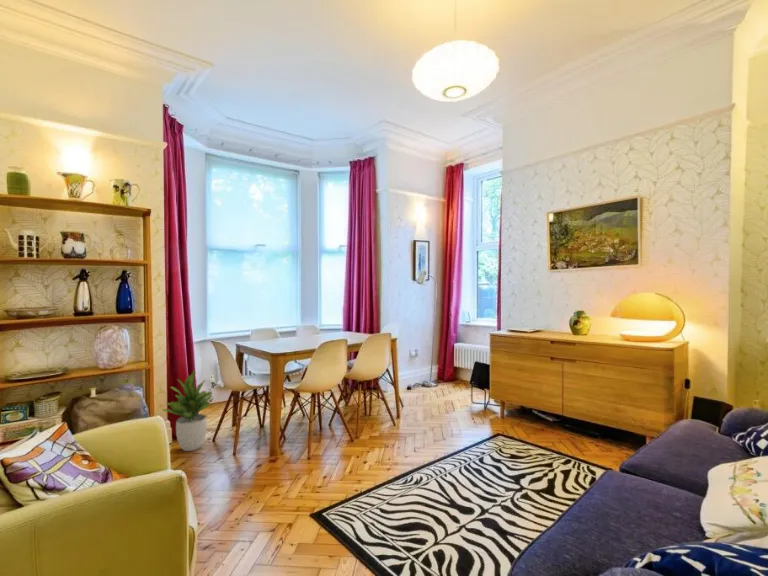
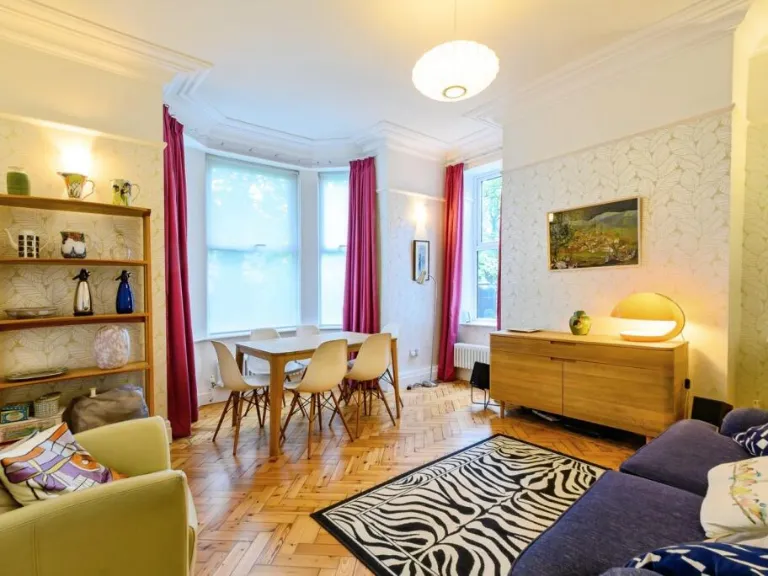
- potted plant (190, 410)
